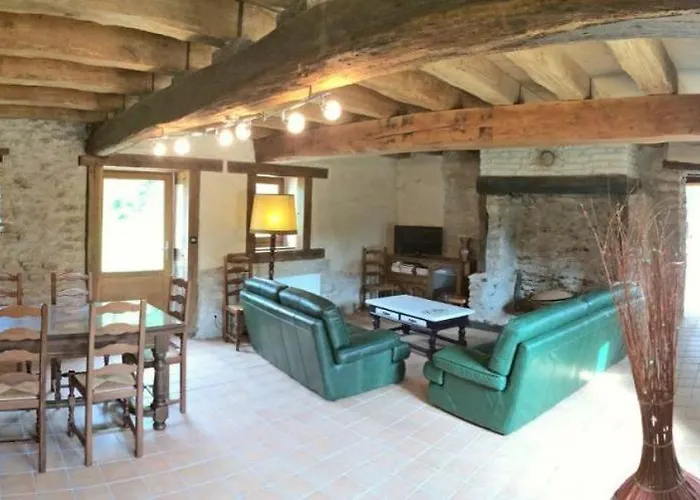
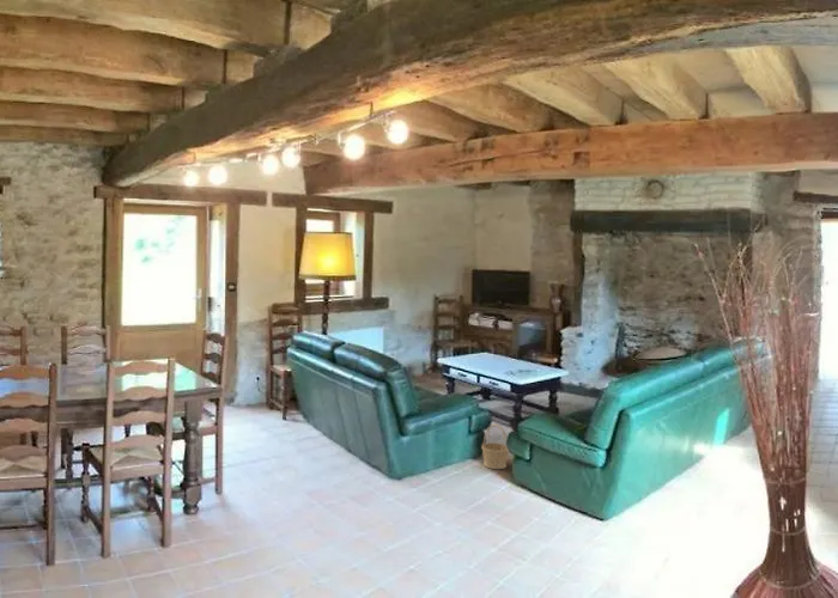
+ basket (496, 444)
